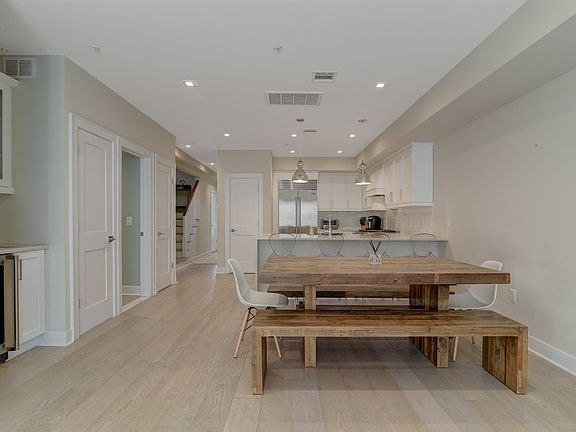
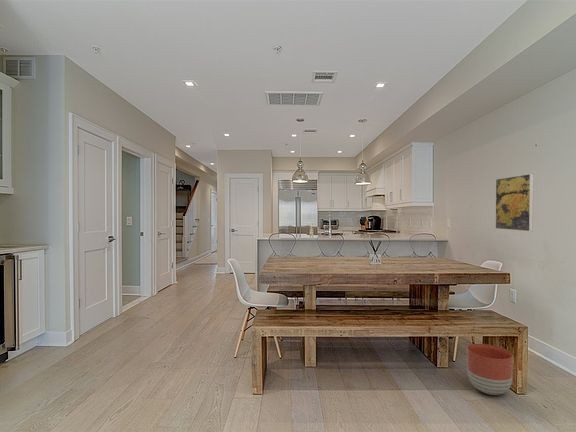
+ planter (489, 371)
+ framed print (513, 203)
